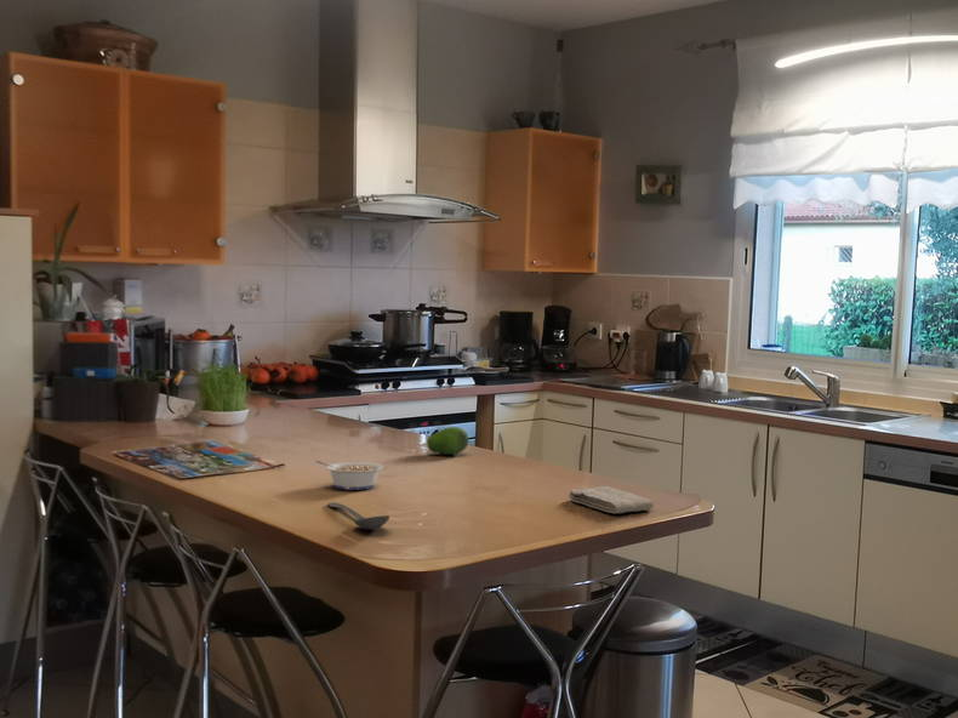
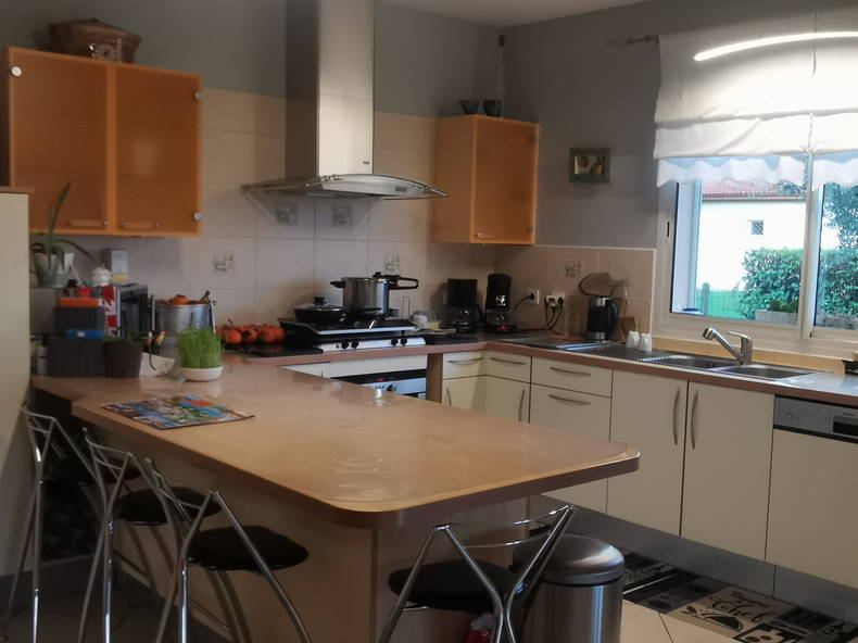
- washcloth (609, 498)
- stirrer (353, 511)
- fruit (447, 440)
- legume (352, 474)
